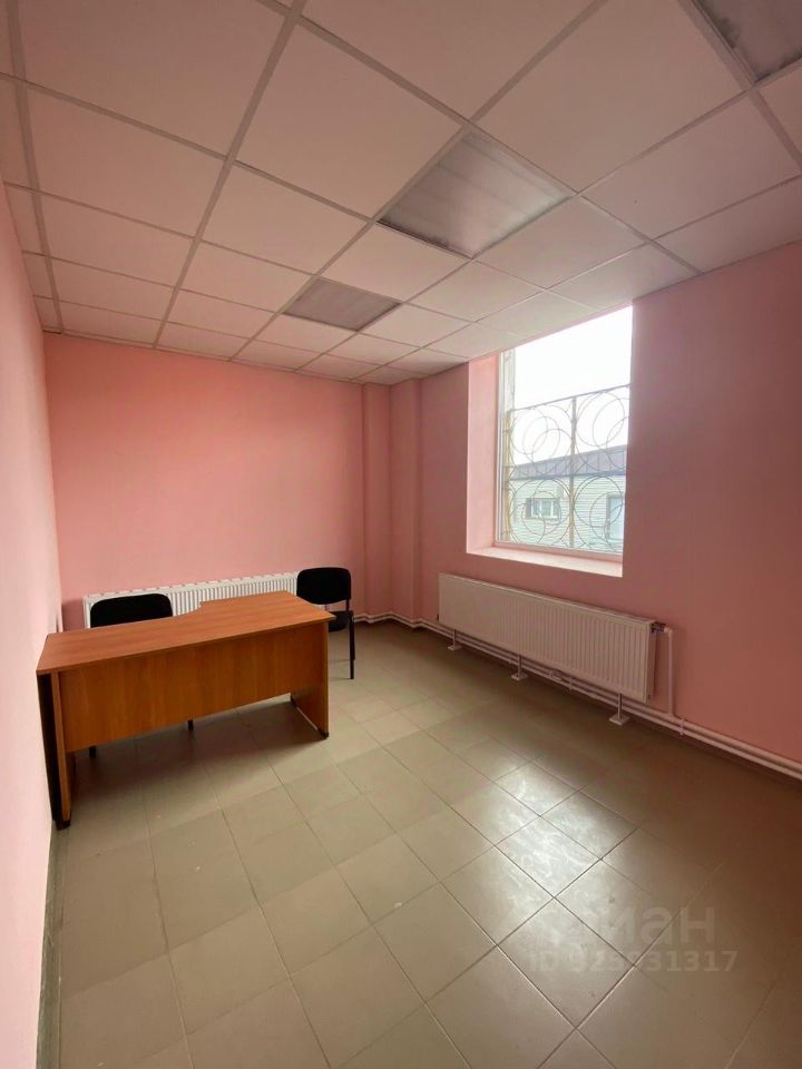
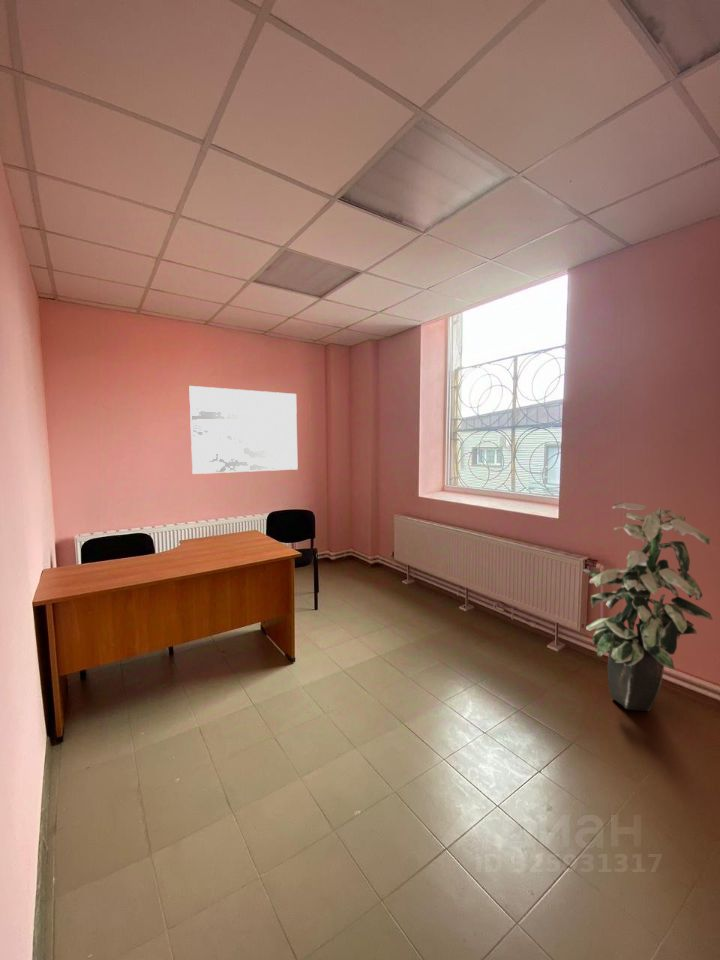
+ indoor plant (638, 603)
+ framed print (247, 431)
